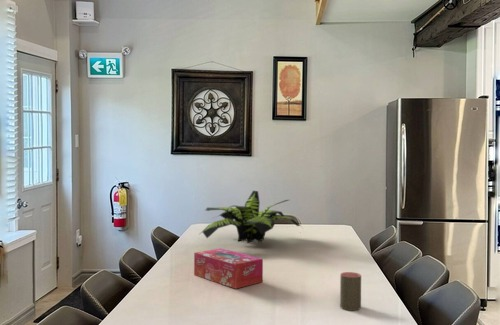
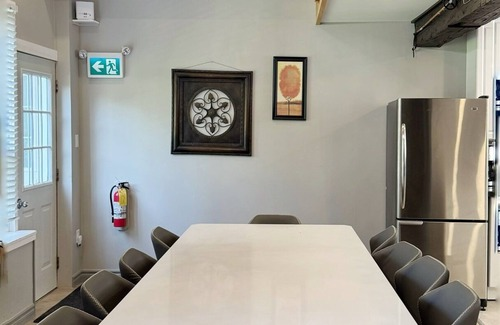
- cup (350, 290)
- plant (250, 218)
- tissue box (227, 266)
